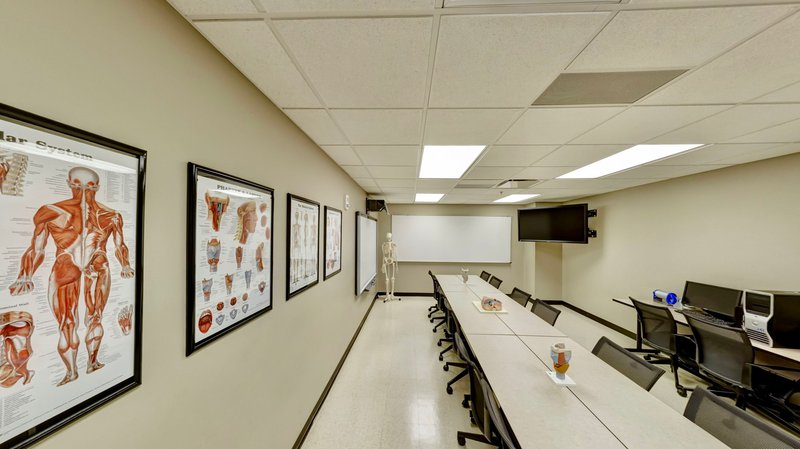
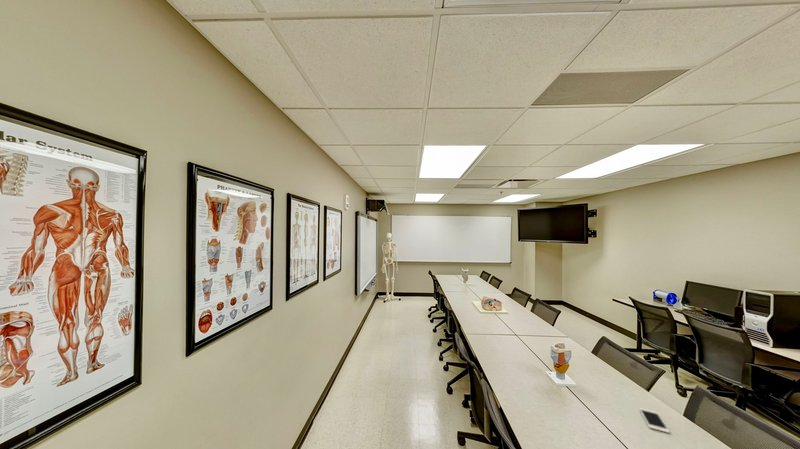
+ cell phone (653, 419)
